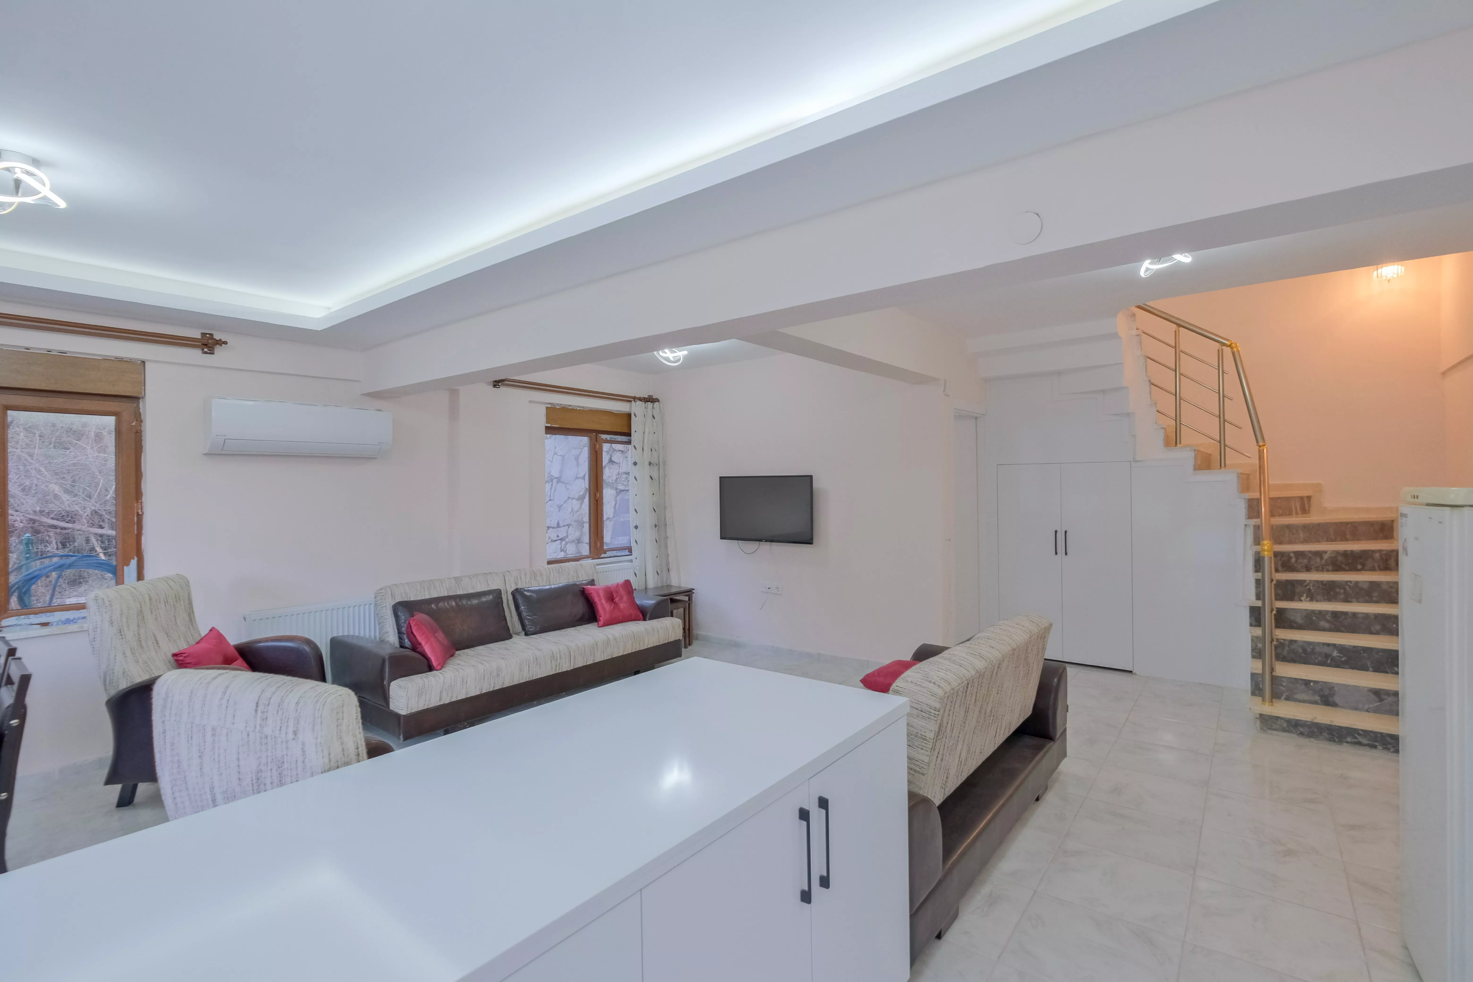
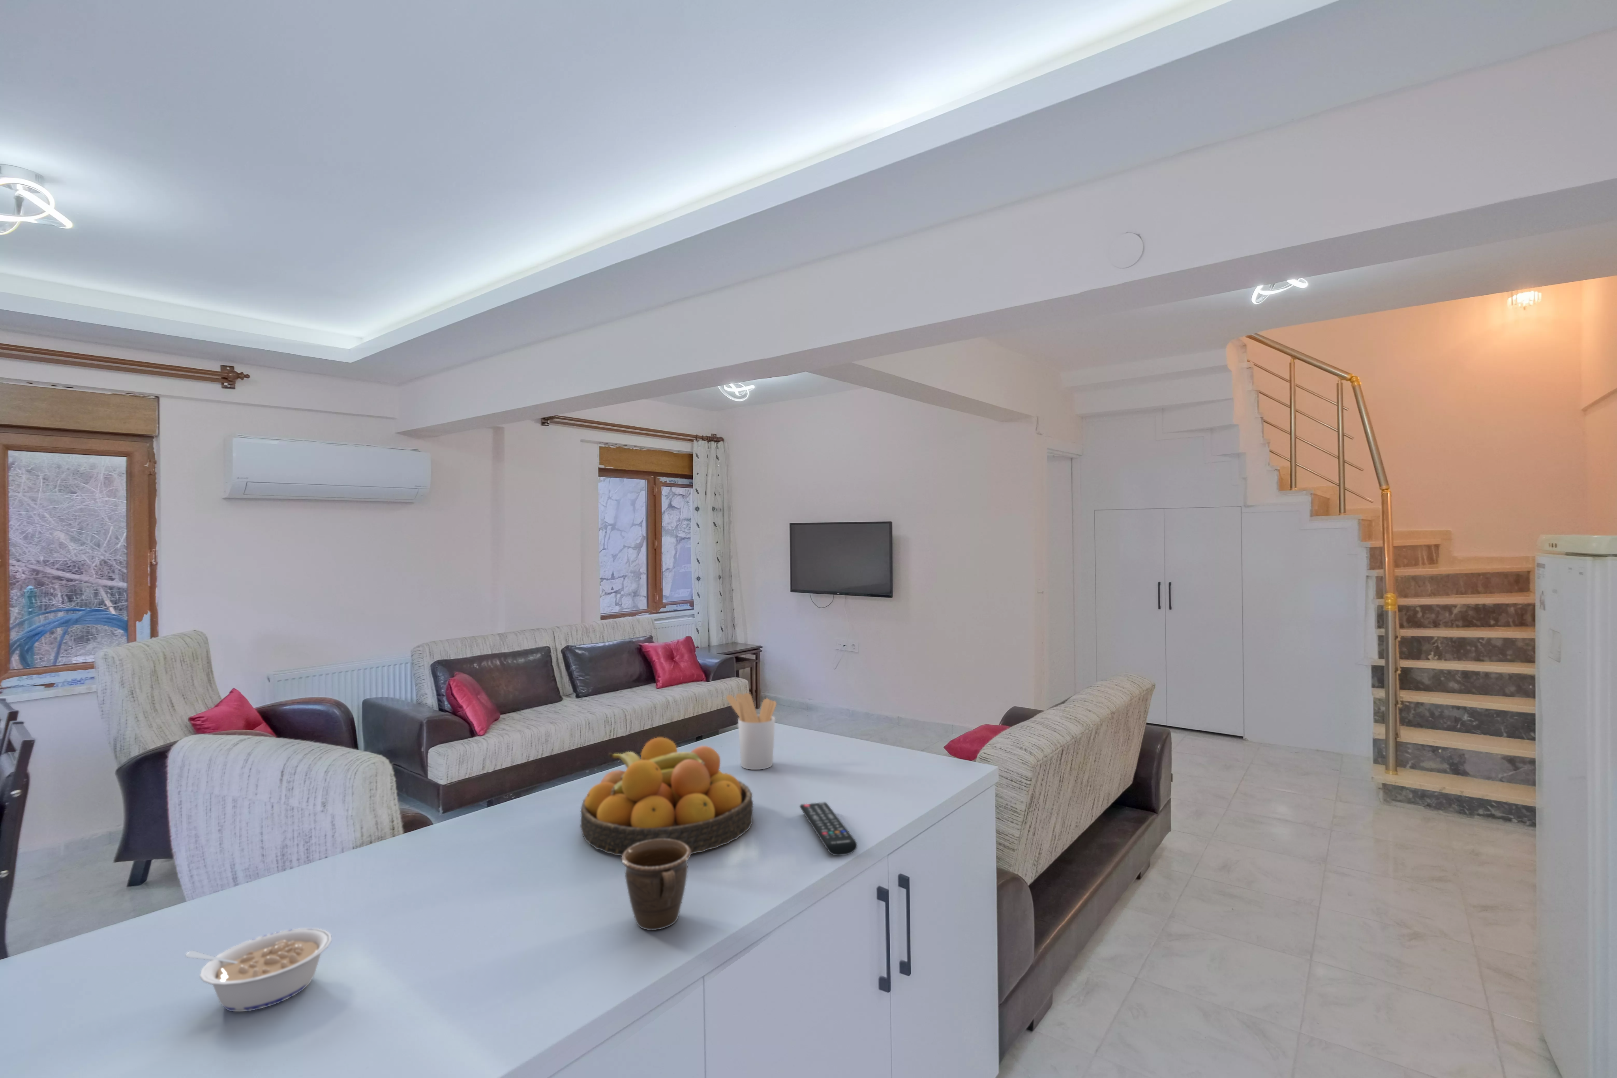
+ utensil holder (751, 728)
+ mug (657, 888)
+ fruit bowl (668, 786)
+ legume (263, 970)
+ remote control (827, 827)
